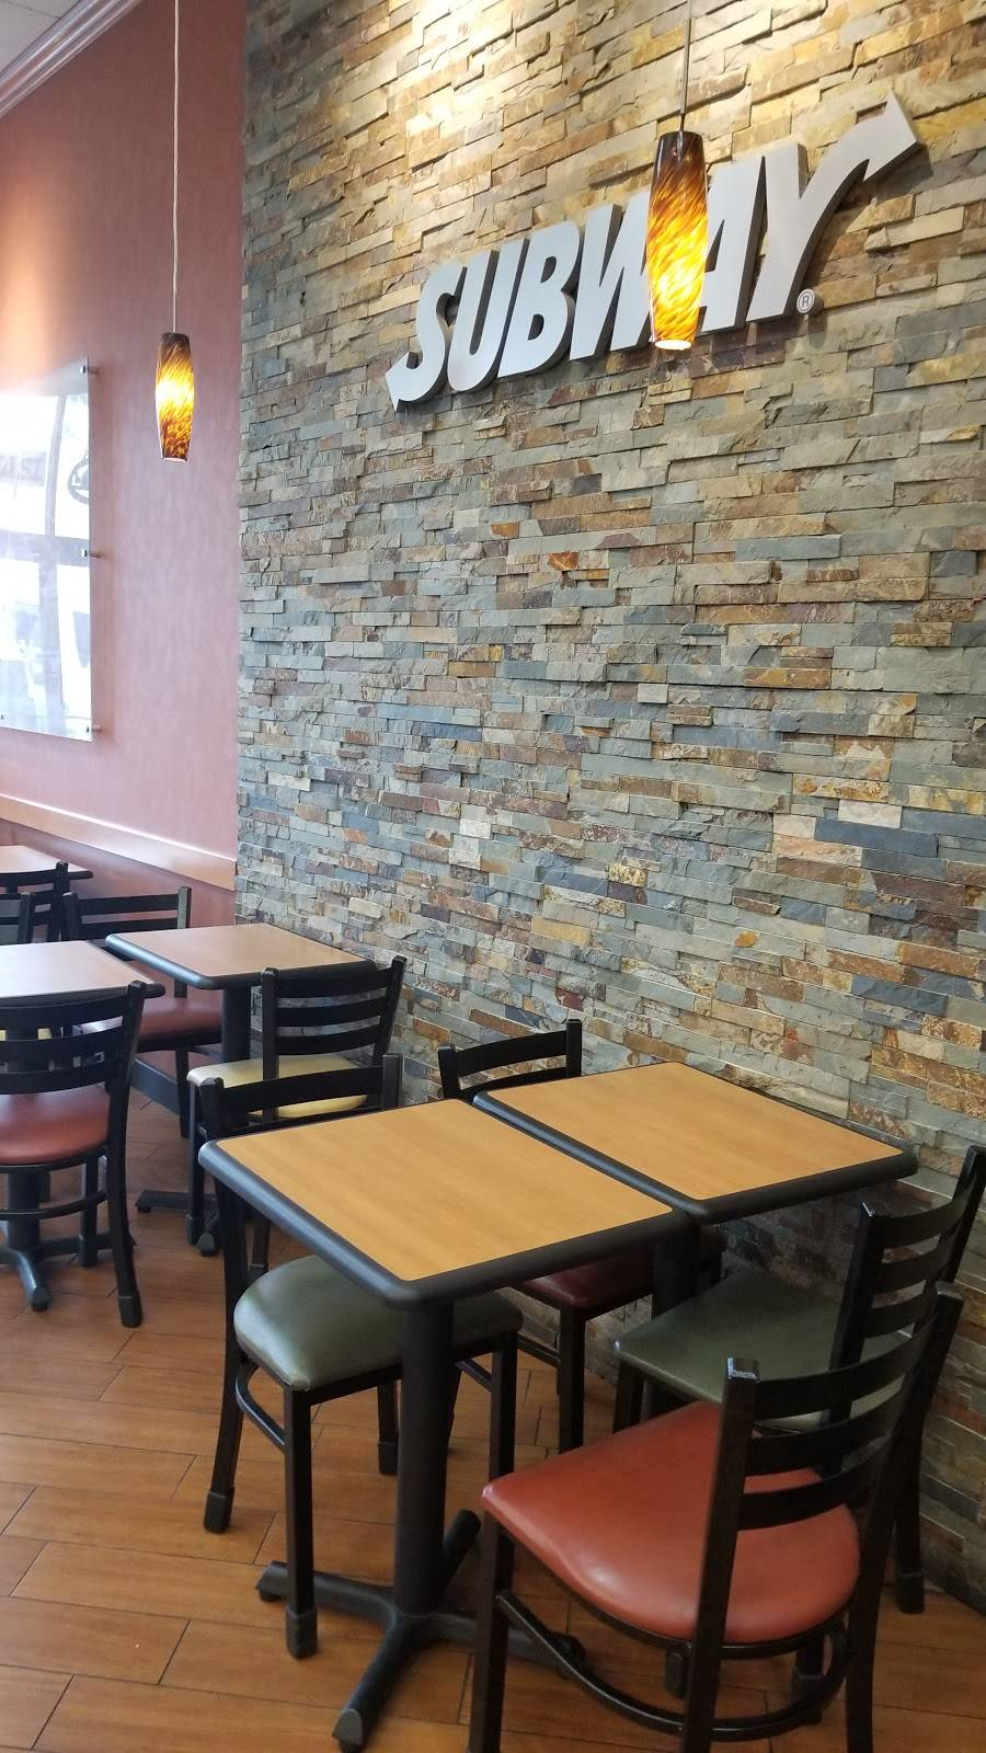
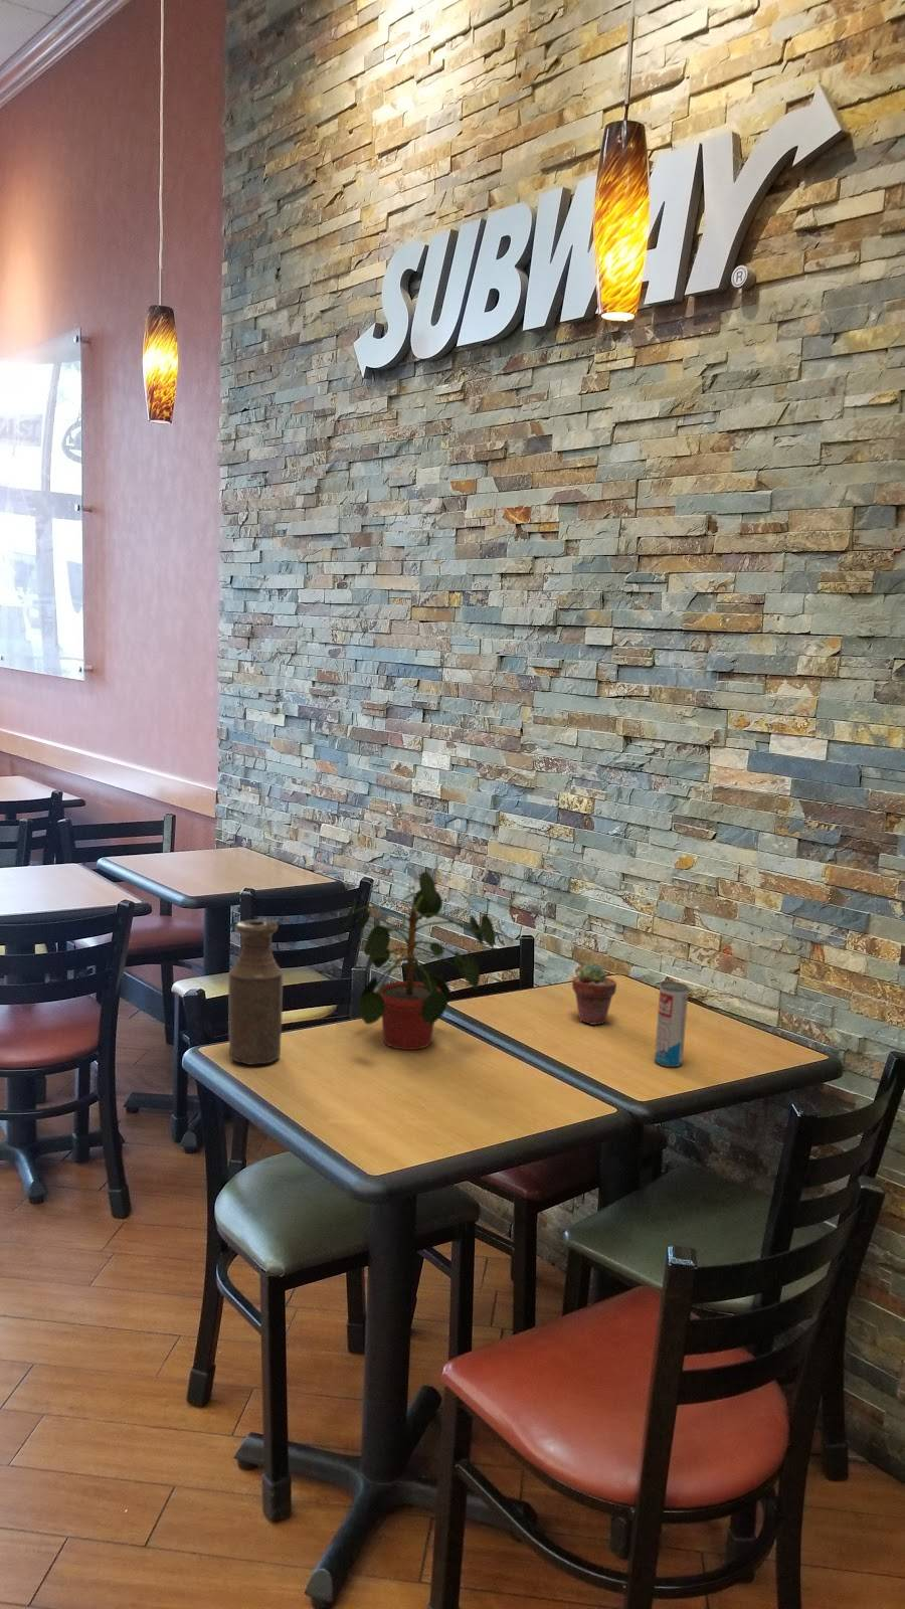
+ bottle (255, 990)
+ potted succulent (593, 991)
+ potted plant (419, 954)
+ beverage can (671, 1023)
